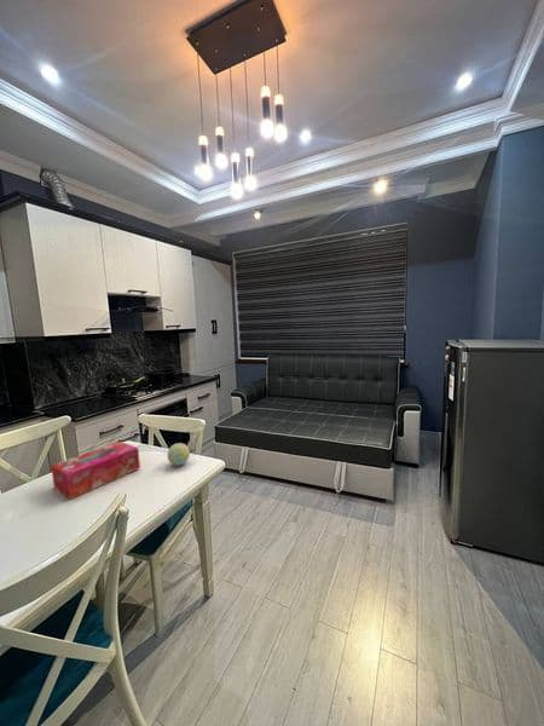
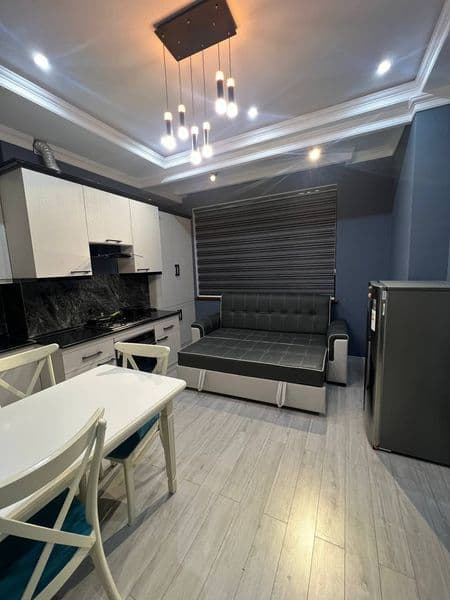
- tissue box (98, 466)
- decorative ball (178, 454)
